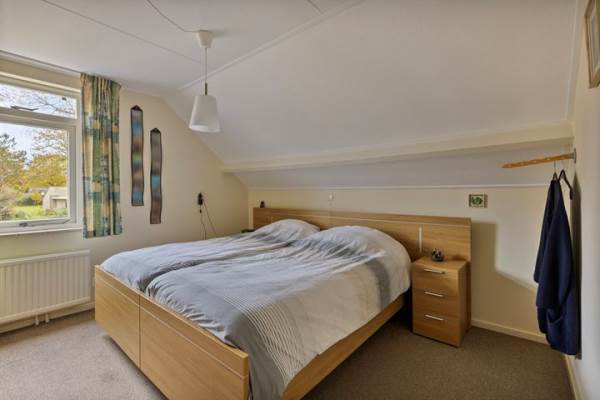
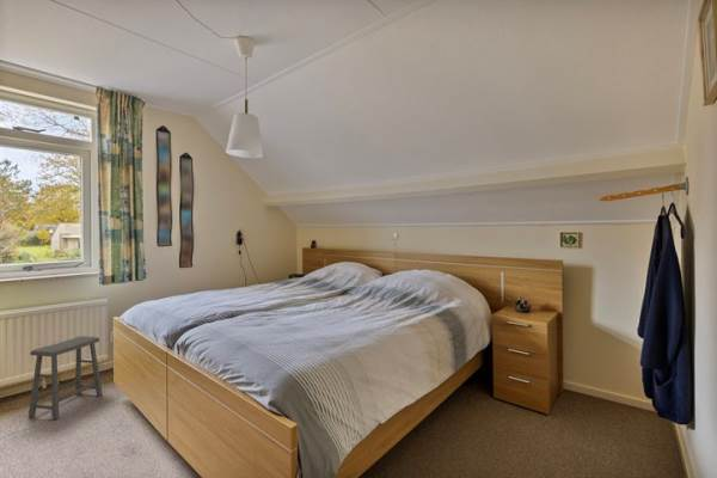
+ stool (75, 374)
